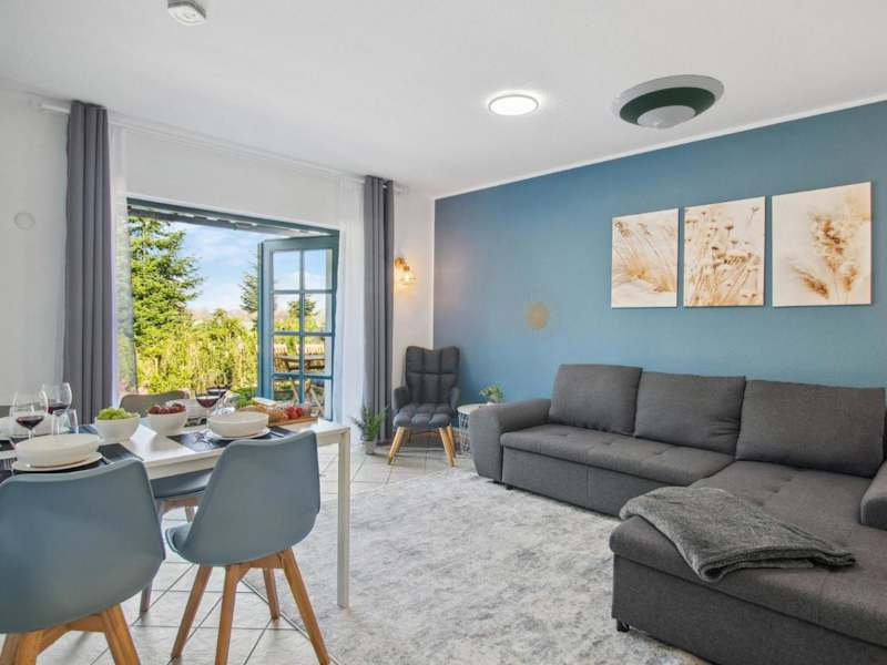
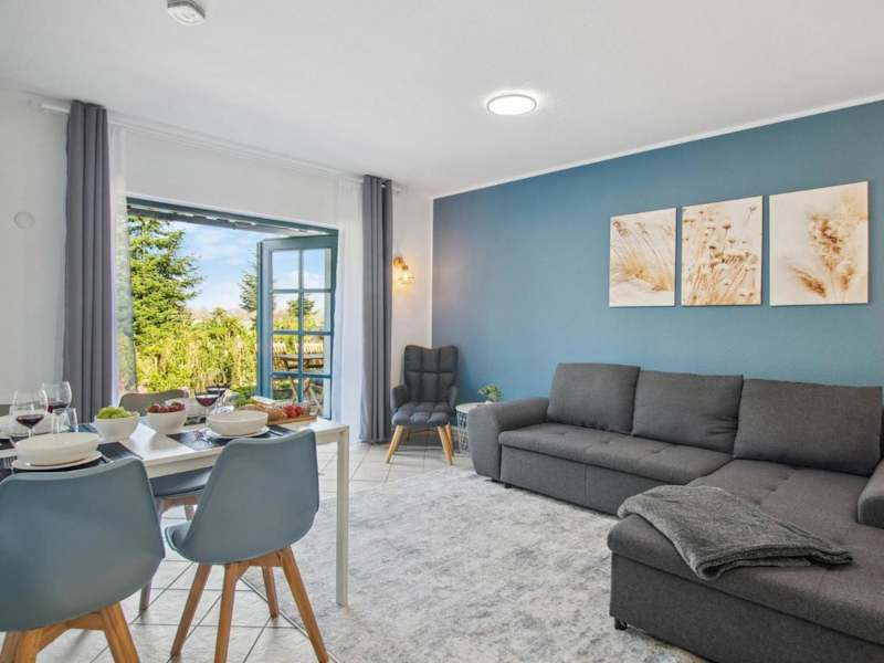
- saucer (665, 113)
- decorative wall piece (537, 315)
- potted plant (369, 428)
